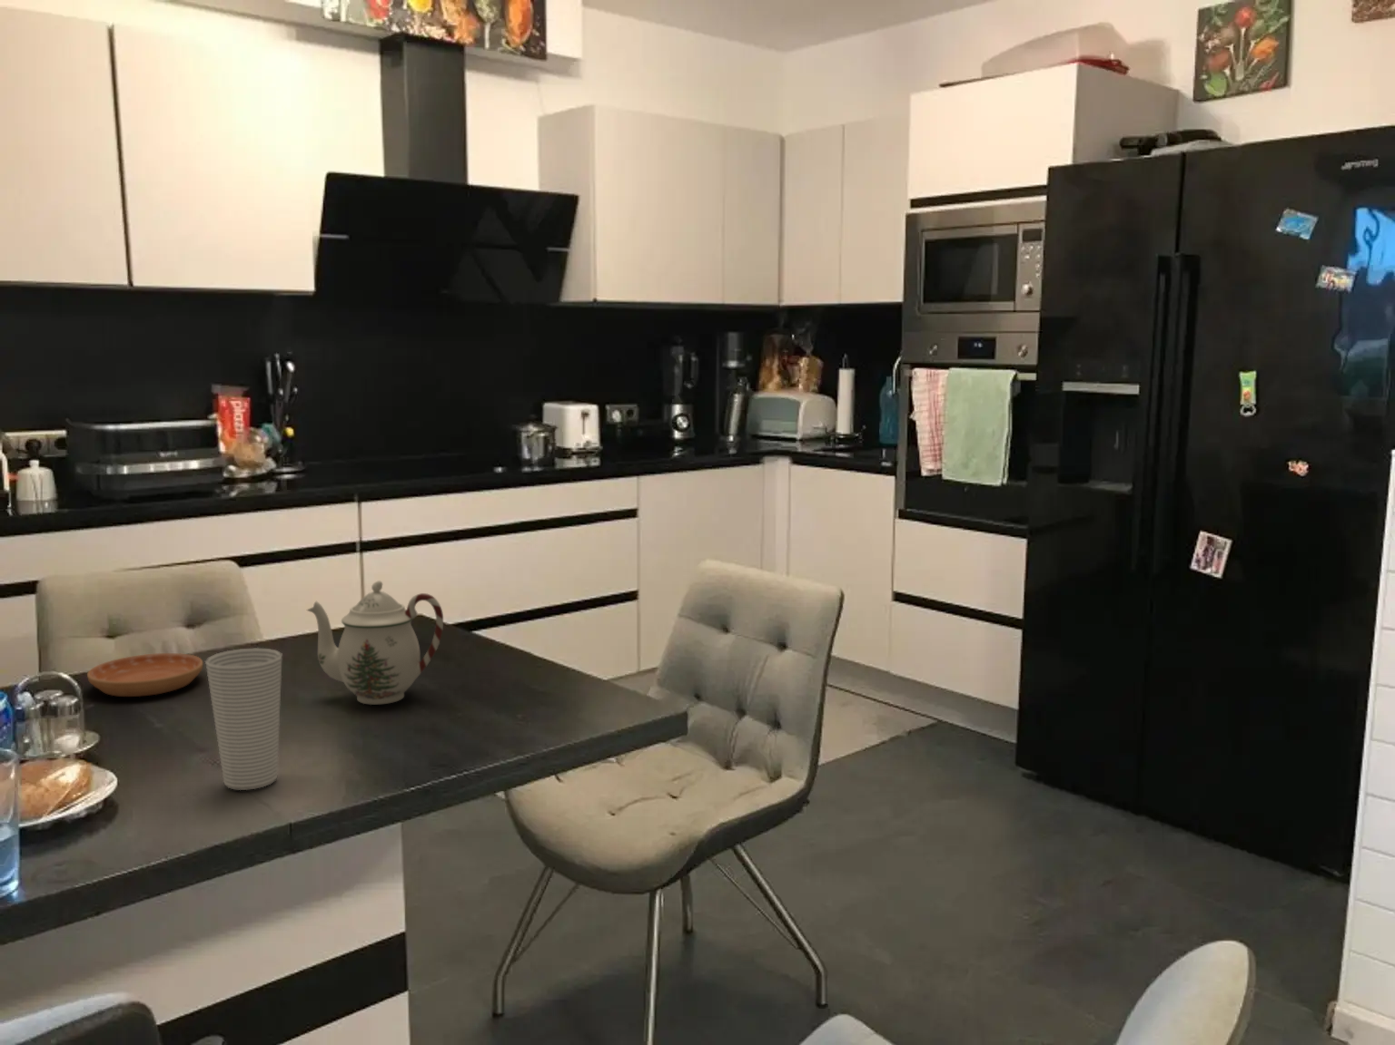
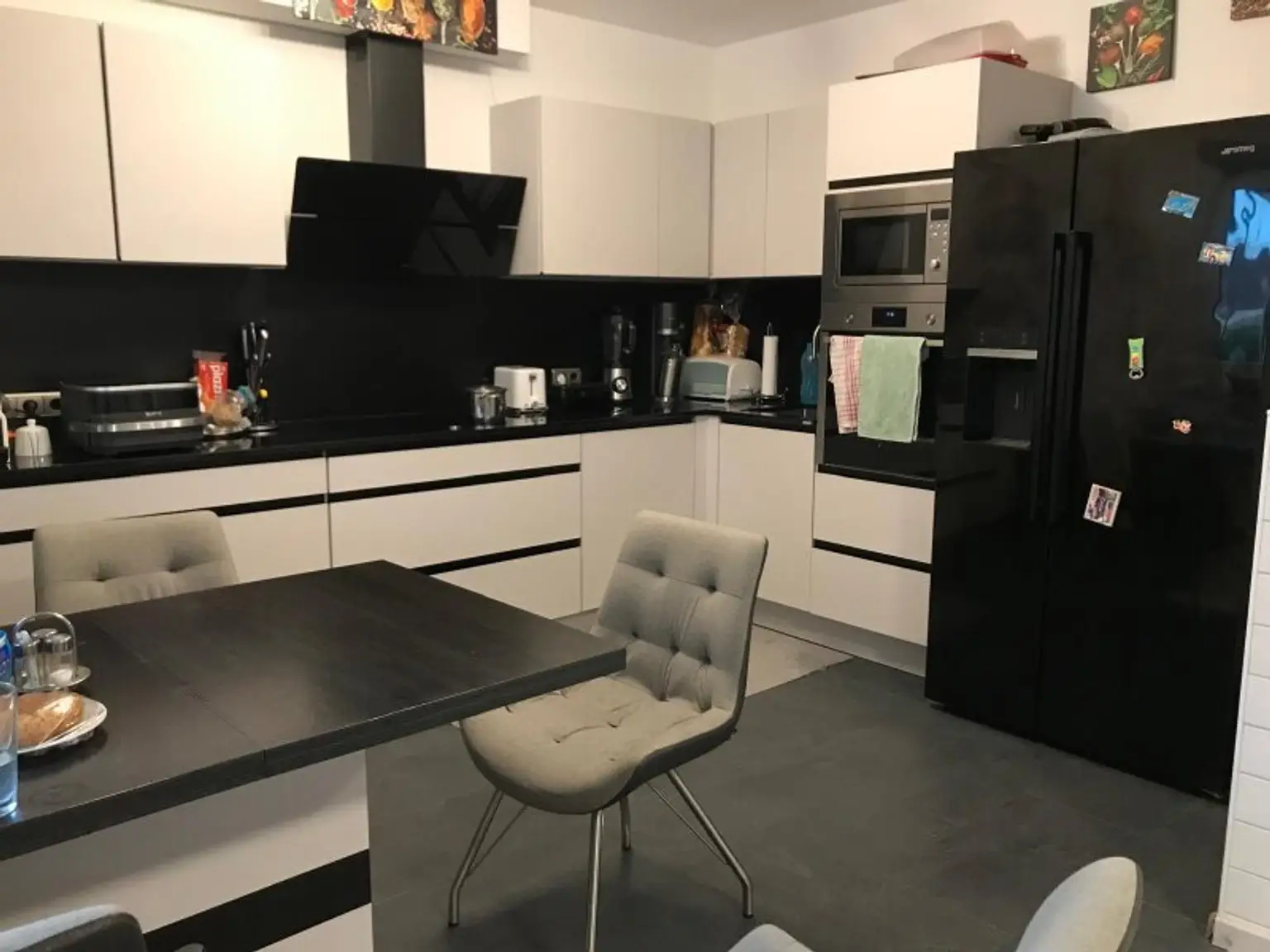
- teapot (376, 640)
- cup (247, 719)
- saucer (146, 675)
